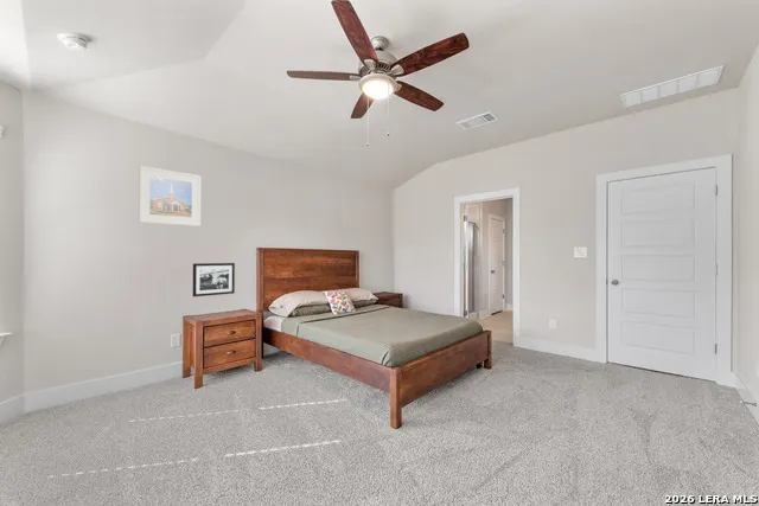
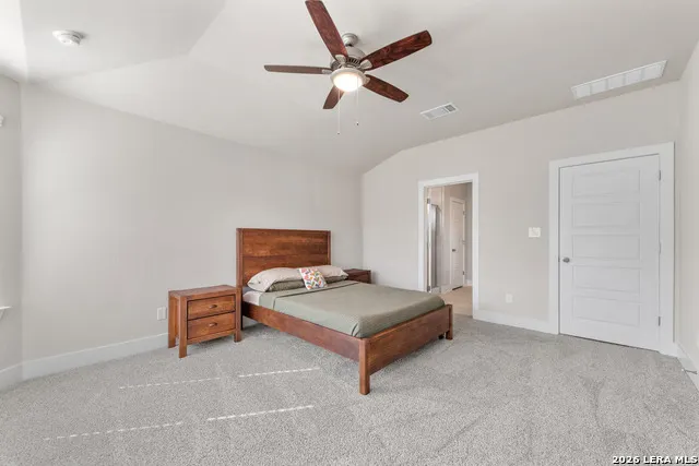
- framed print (171, 197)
- picture frame (213, 278)
